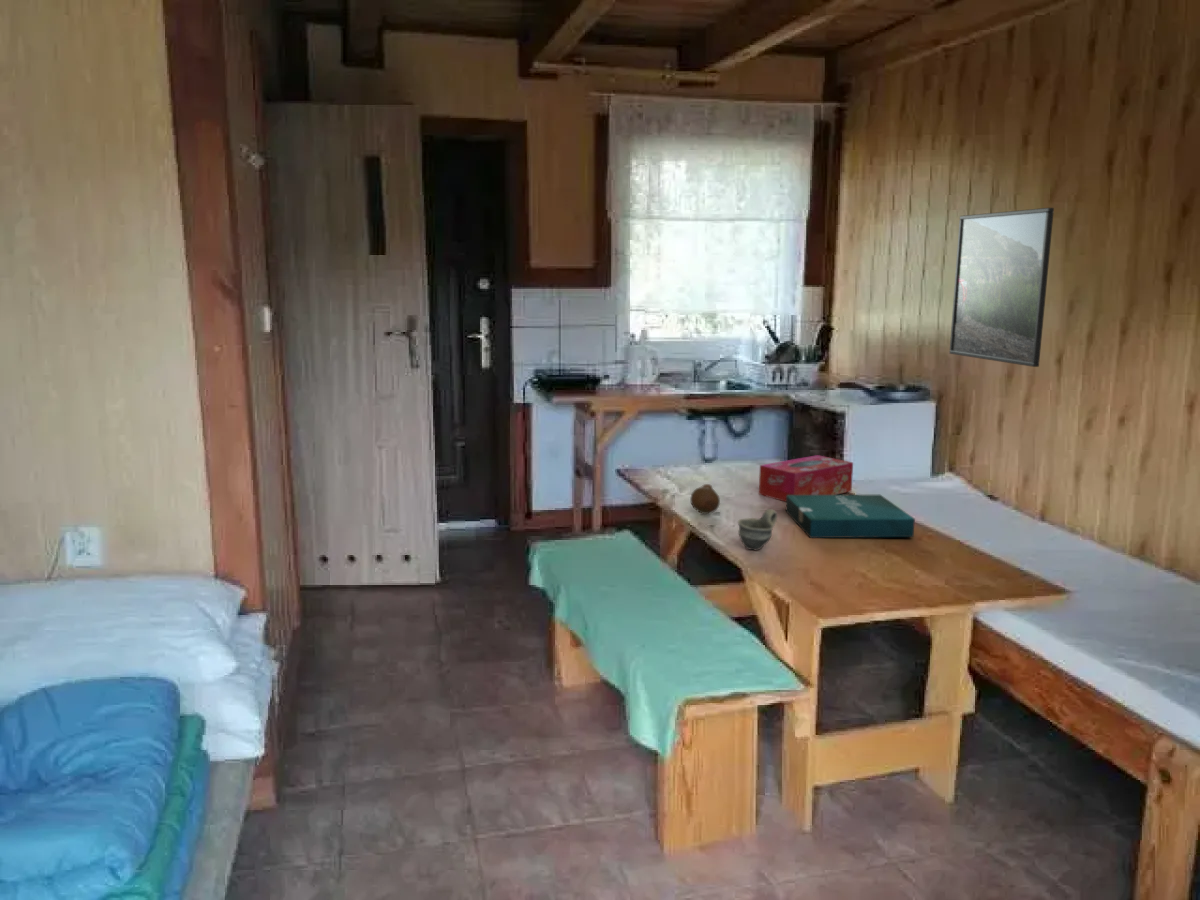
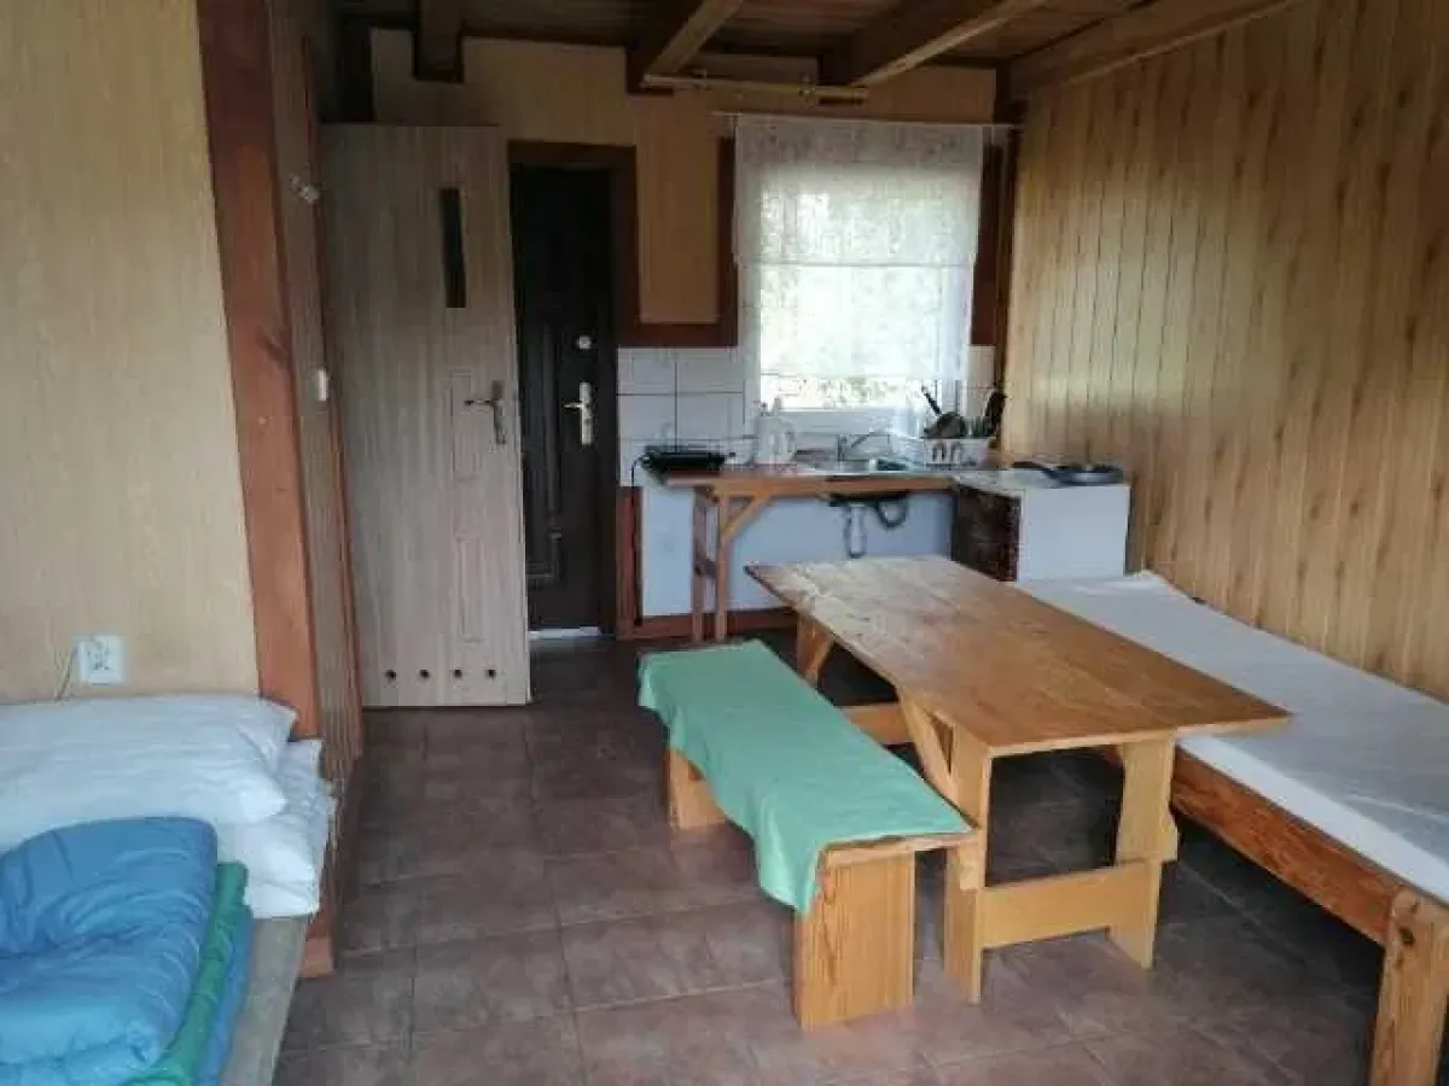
- cup (759, 530)
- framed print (997, 287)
- tissue box (806, 478)
- pizza box (847, 515)
- fruit (704, 499)
